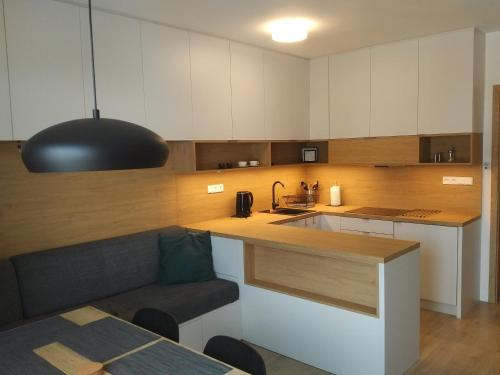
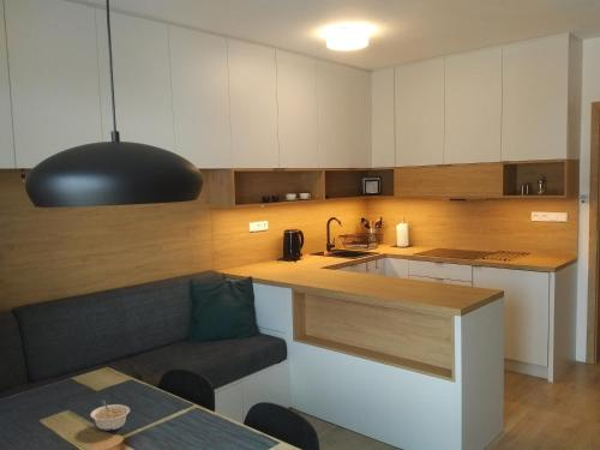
+ legume (109, 416)
